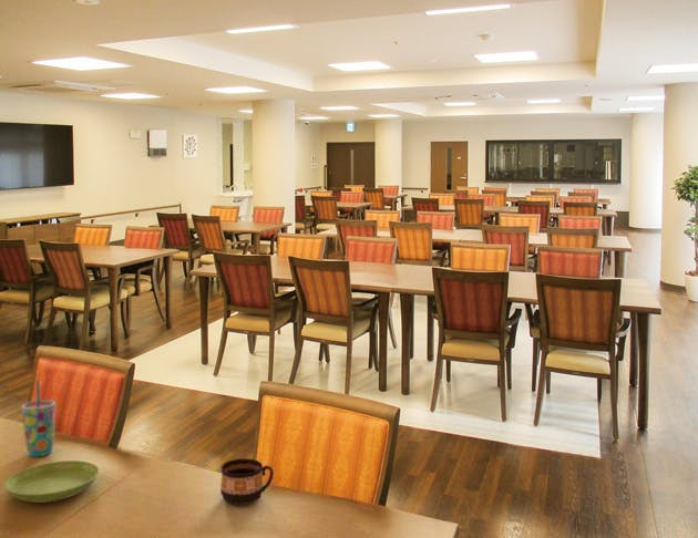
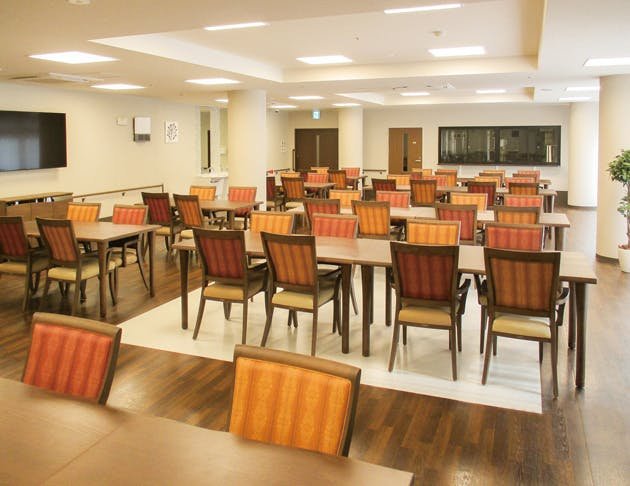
- saucer (53, 482)
- cup (244, 482)
- cup (39, 416)
